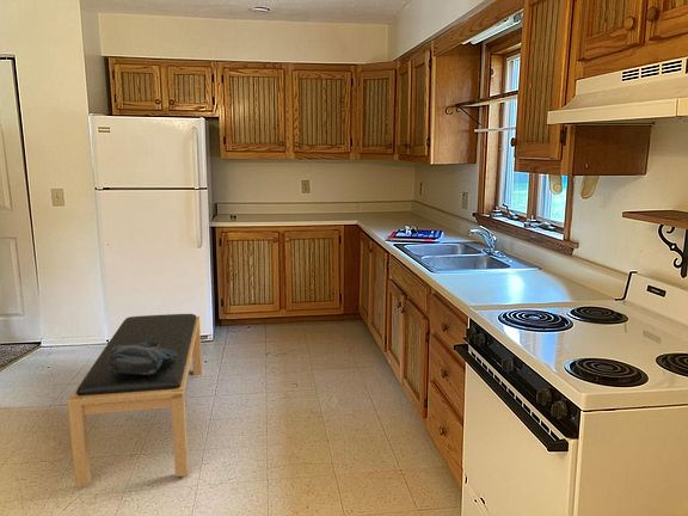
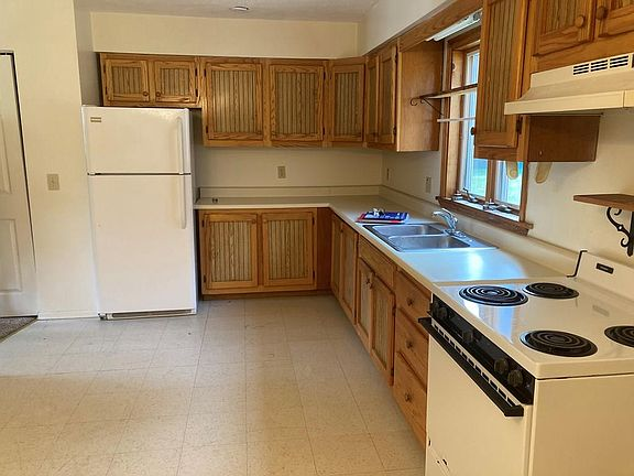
- bench (149, 380)
- tote bag (142, 349)
